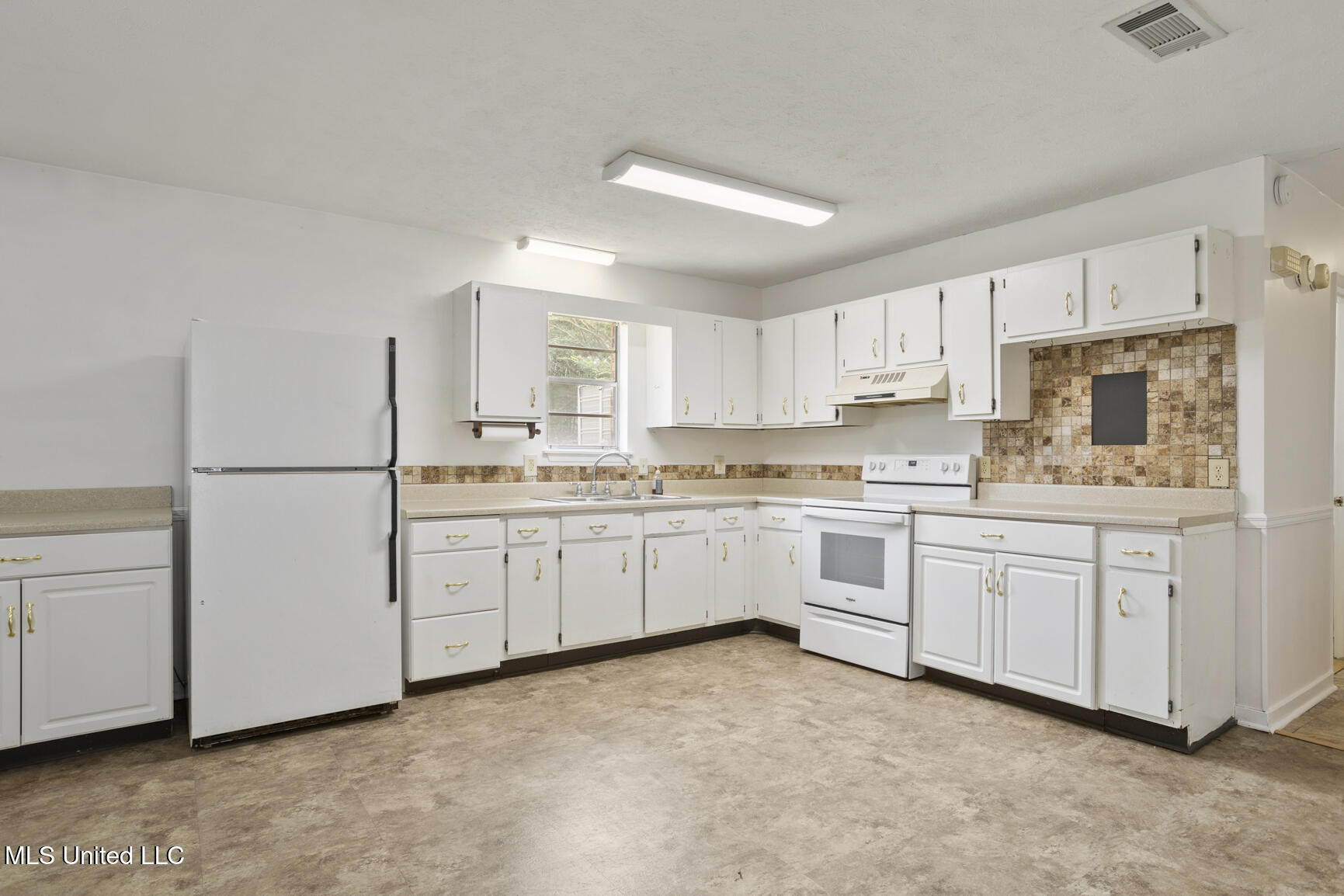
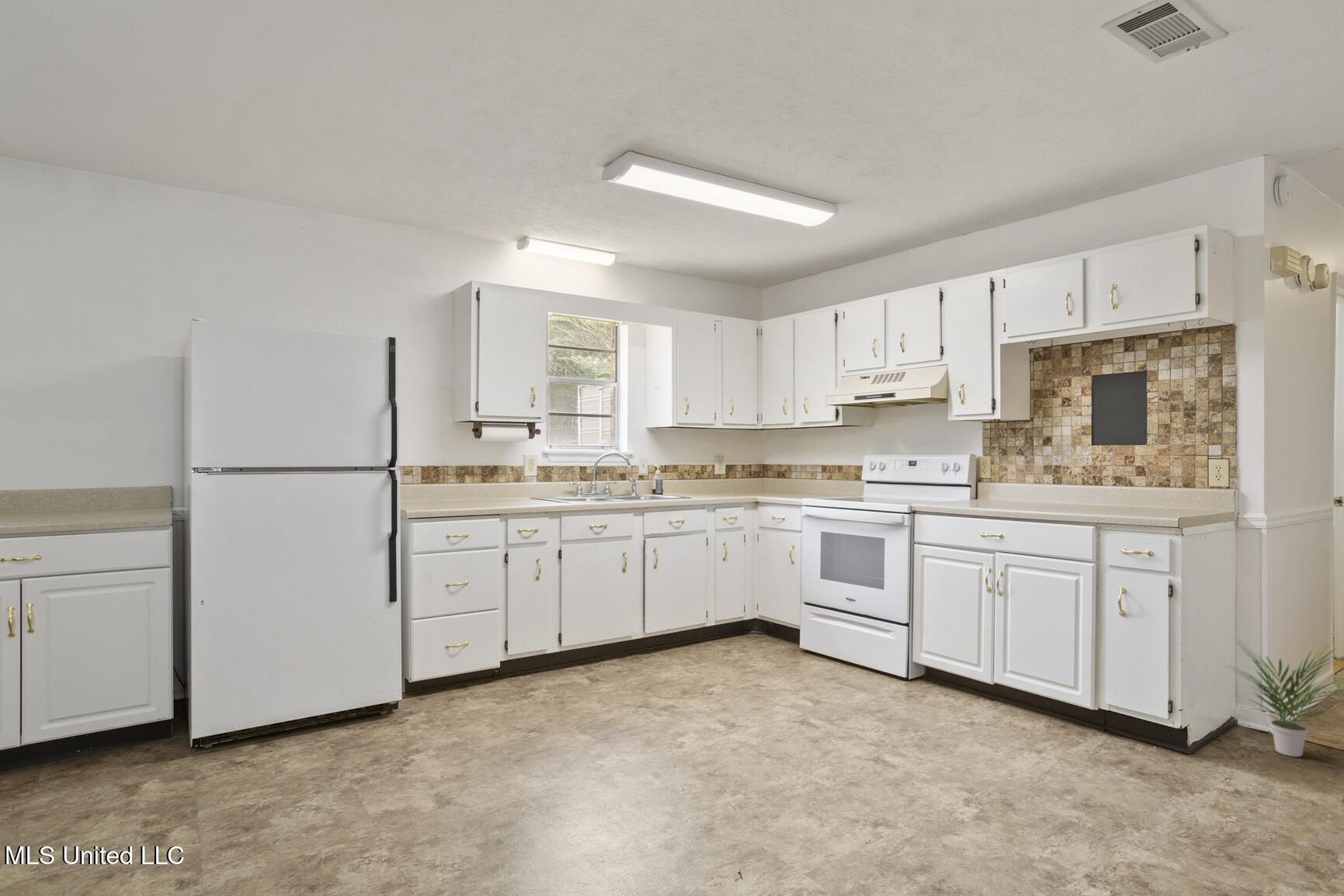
+ potted plant (1287, 697)
